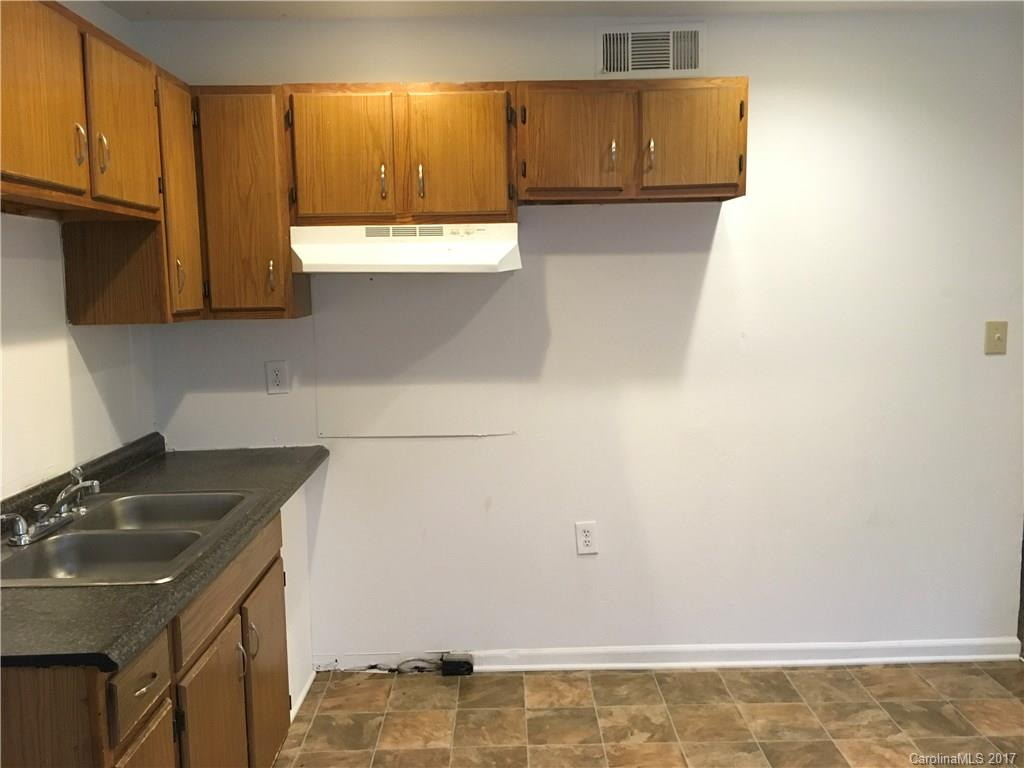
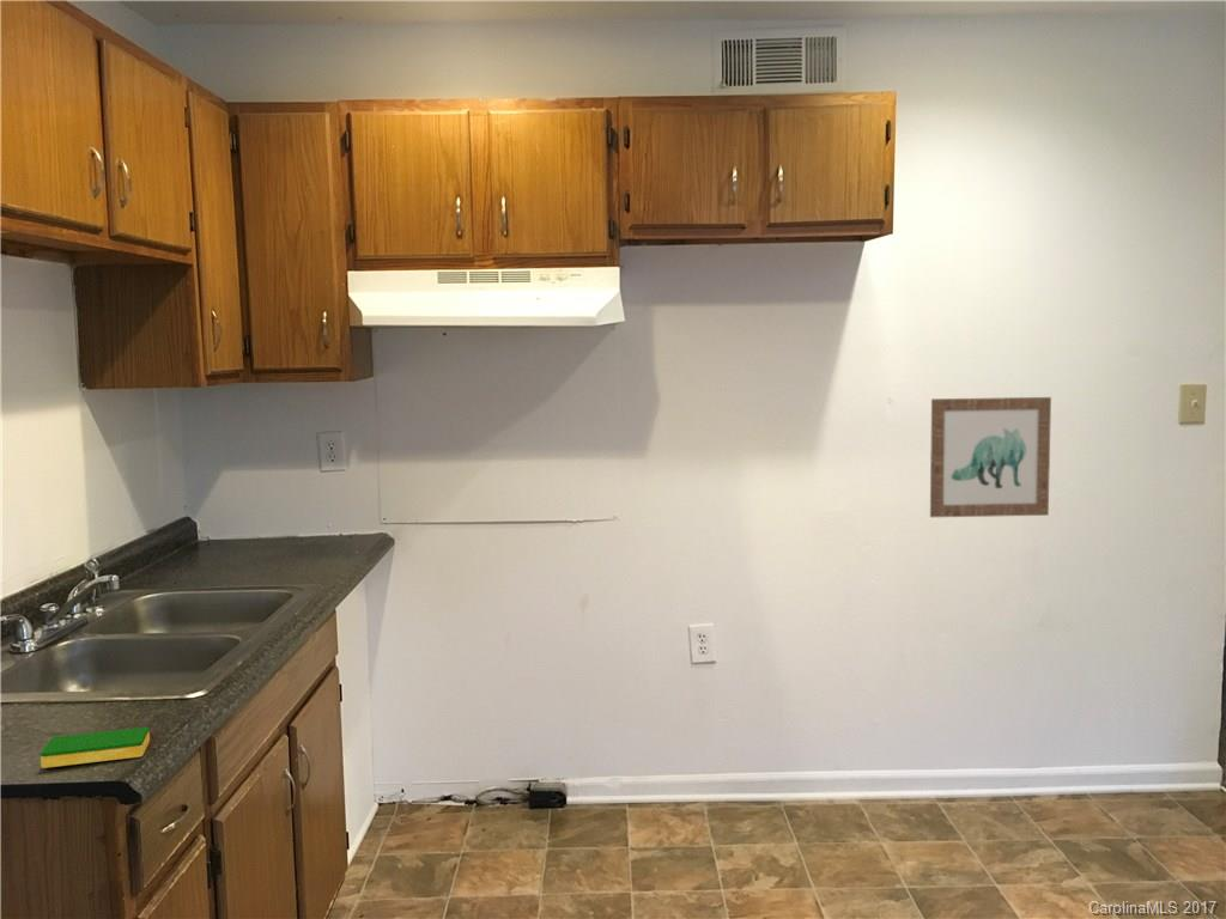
+ wall art (989, 457)
+ dish sponge (97, 747)
